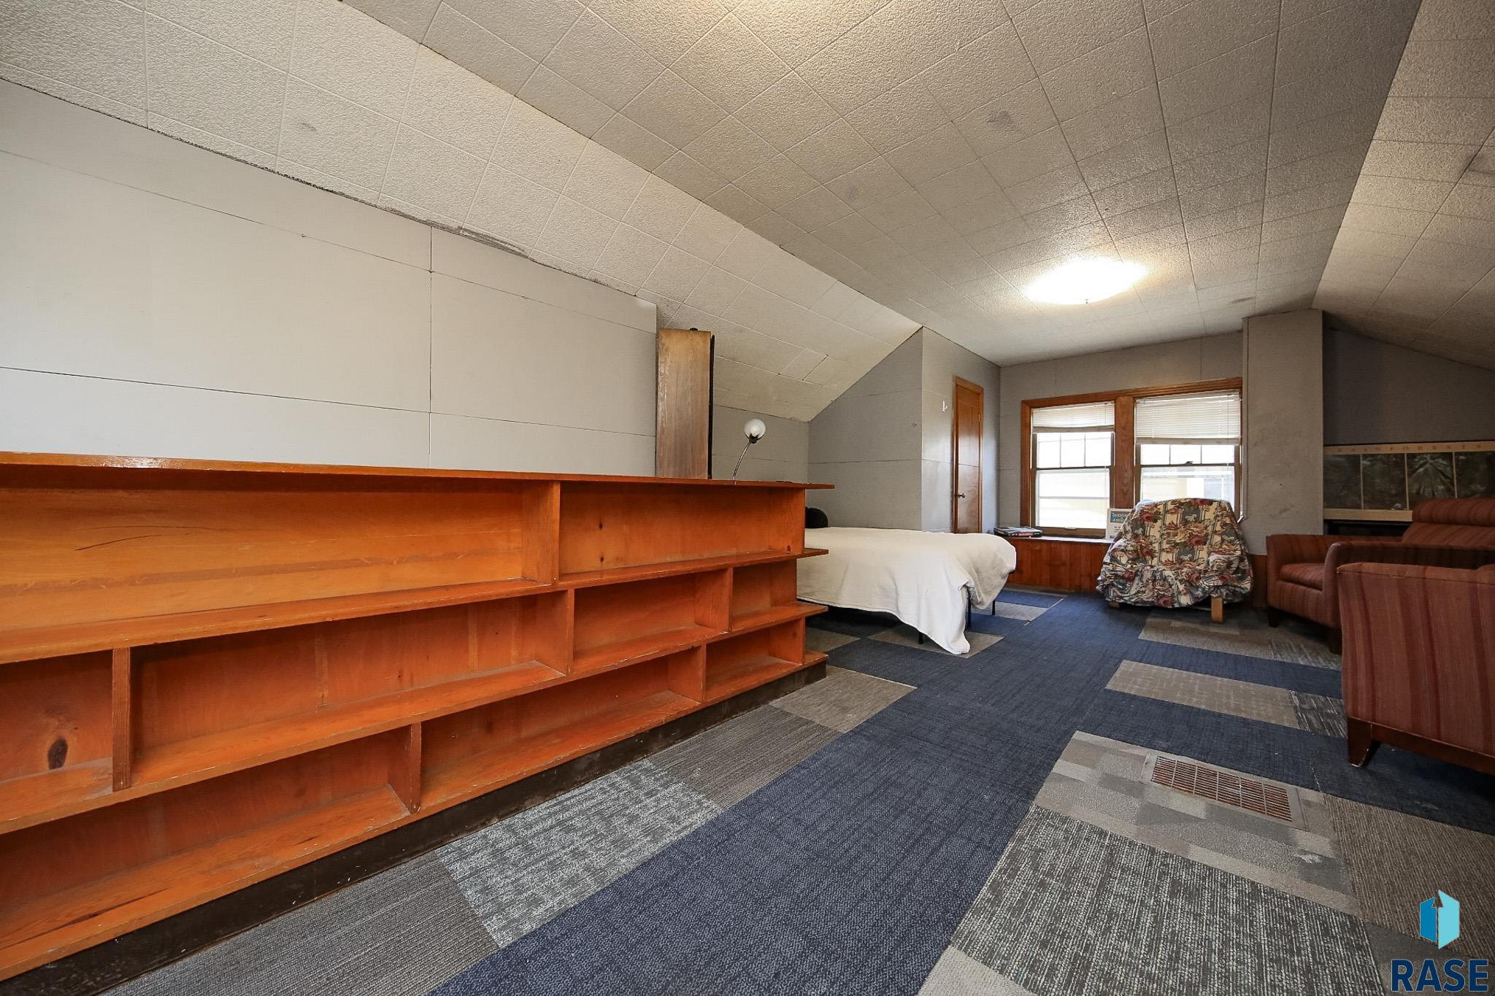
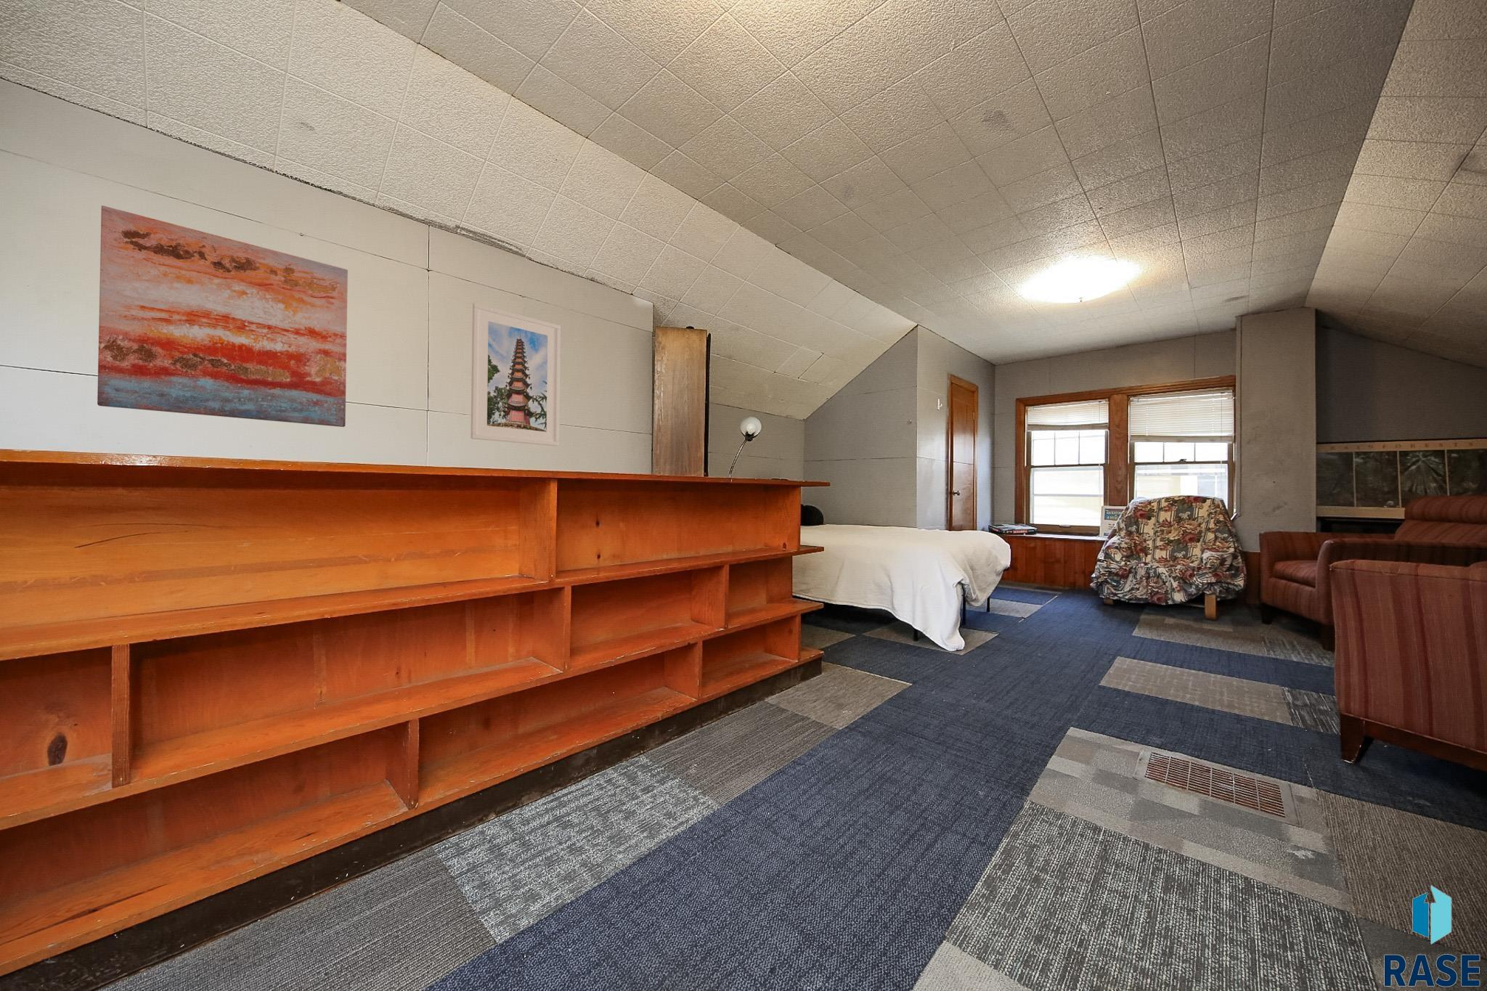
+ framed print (517, 378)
+ wall art (238, 330)
